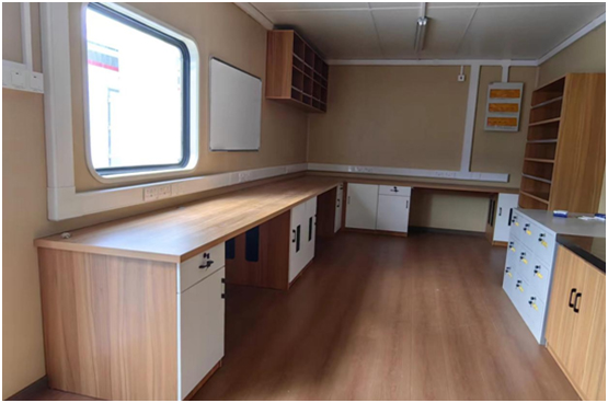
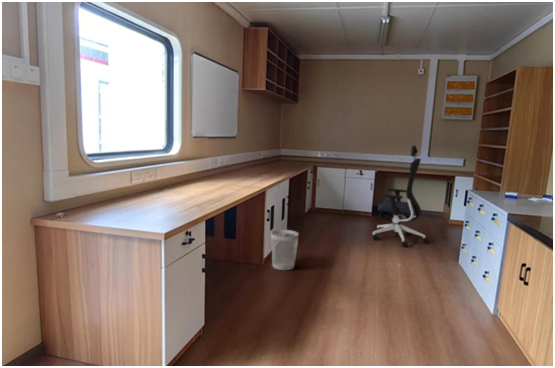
+ wastebasket (284, 249)
+ office chair (403, 191)
